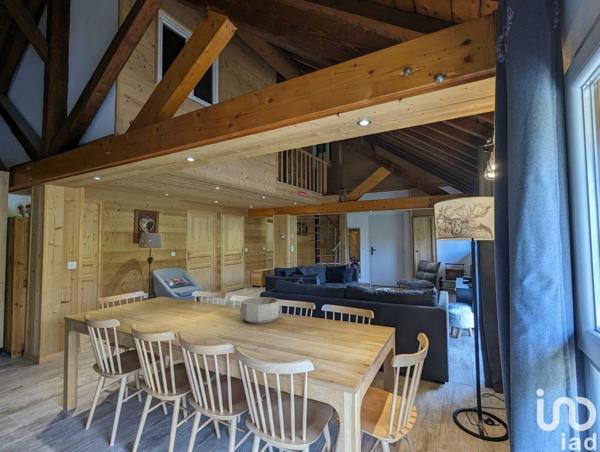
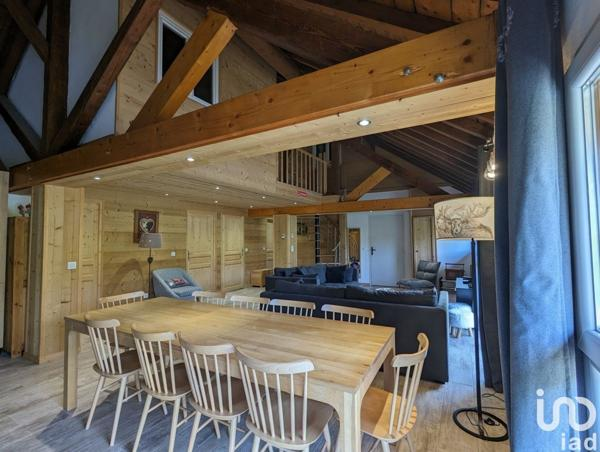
- decorative bowl (260, 310)
